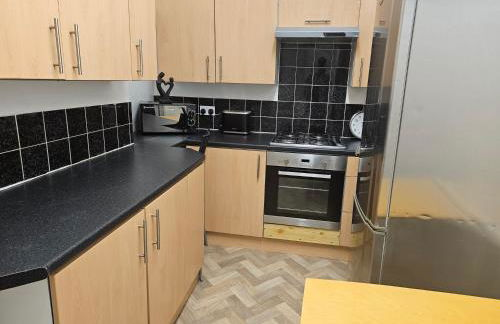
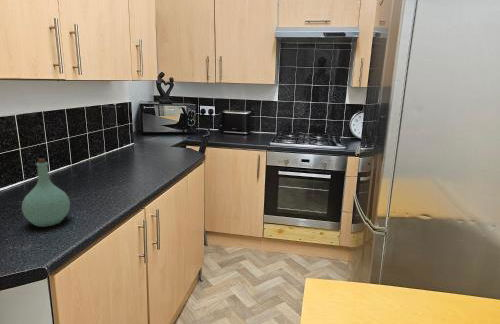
+ bottle (45, 191)
